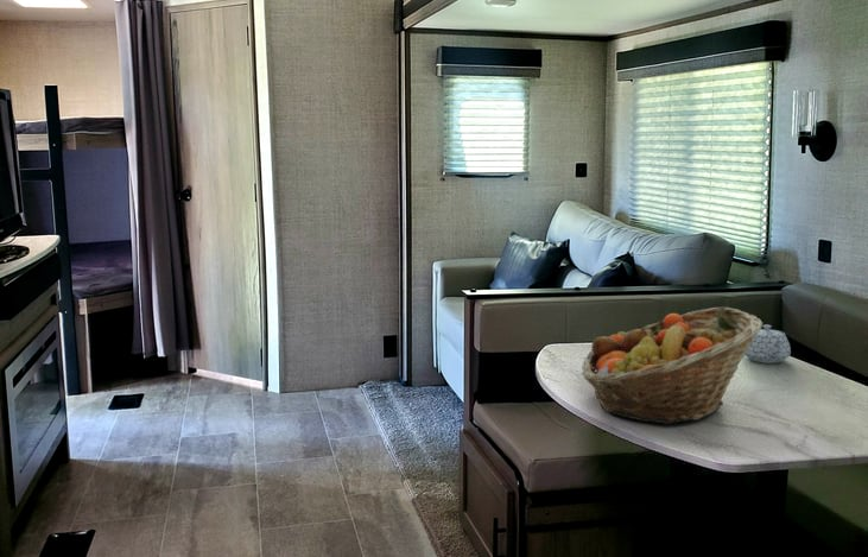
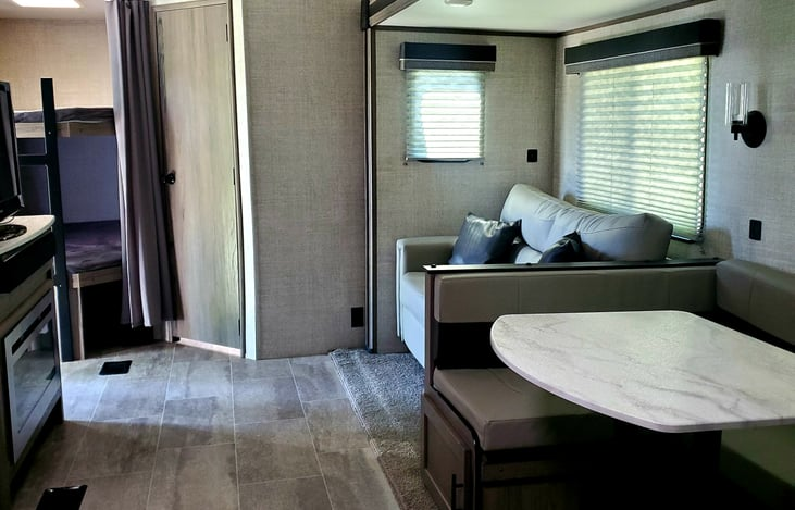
- teapot (767, 342)
- fruit basket (667, 359)
